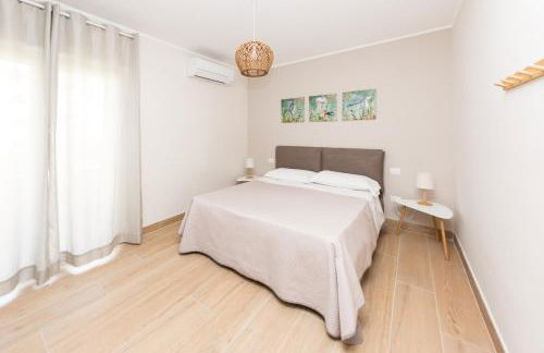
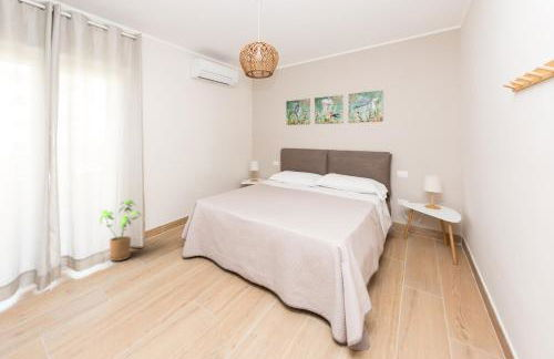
+ house plant (123, 228)
